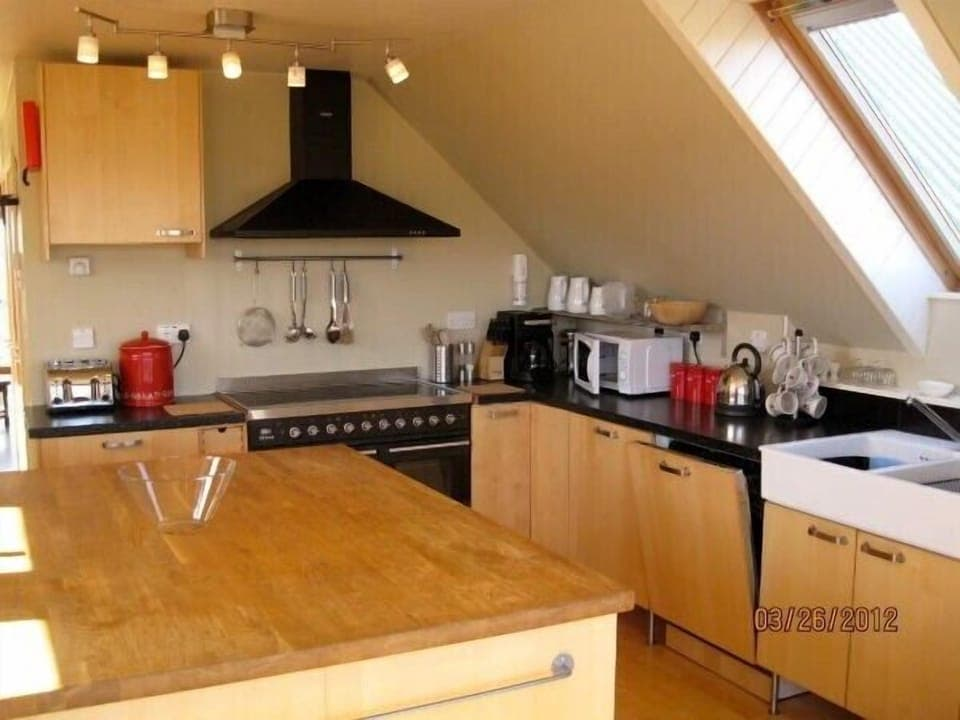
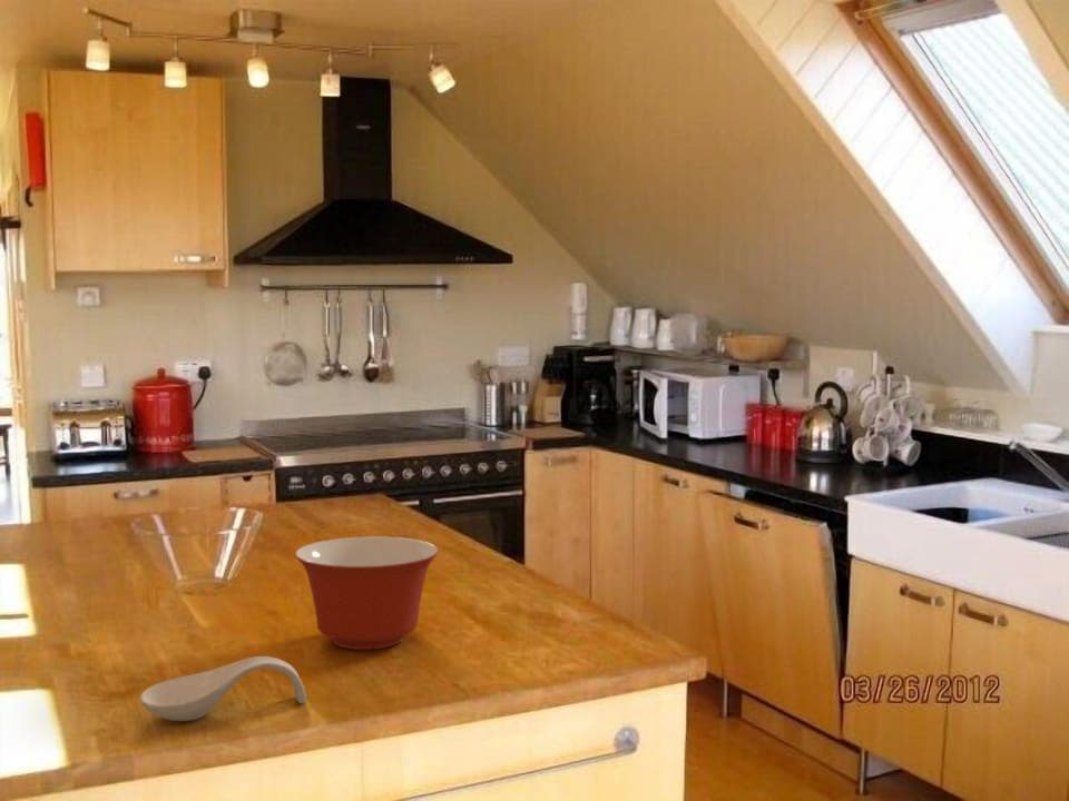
+ mixing bowl (367, 594)
+ spoon rest (224, 685)
